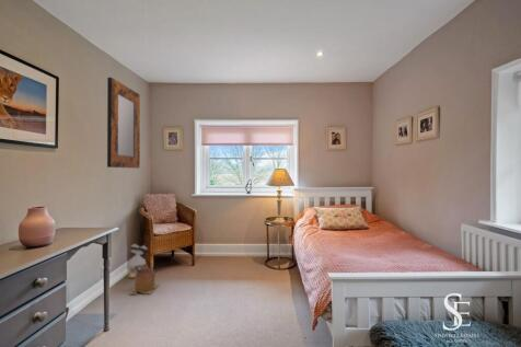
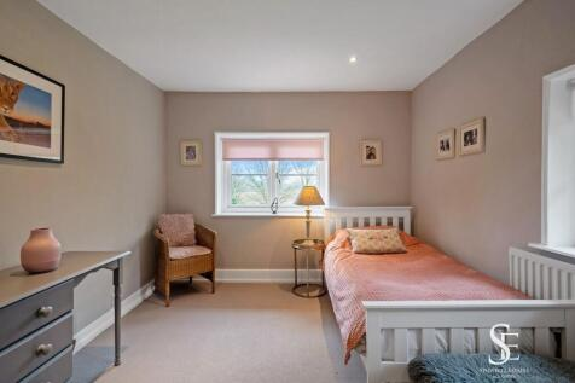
- ceramic jug (144, 277)
- bag (137, 259)
- home mirror (125, 127)
